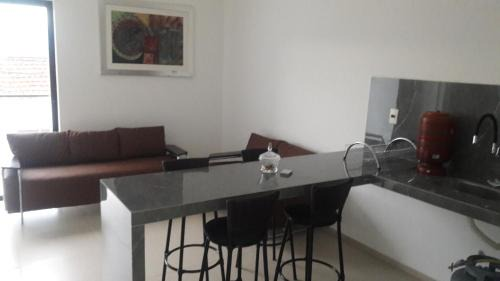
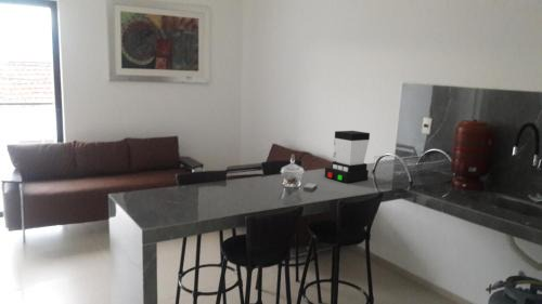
+ coffee maker (344, 155)
